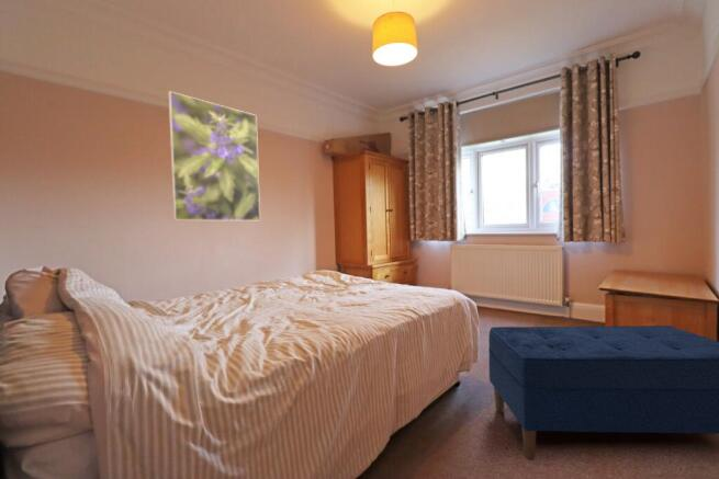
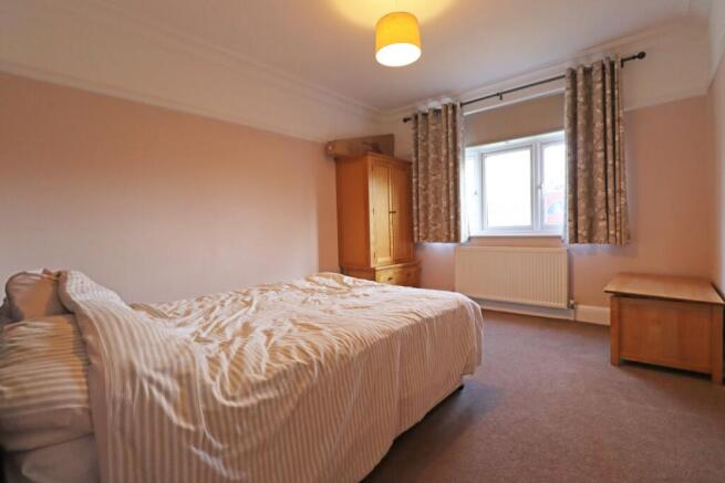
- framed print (218, 162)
- bench (607, 386)
